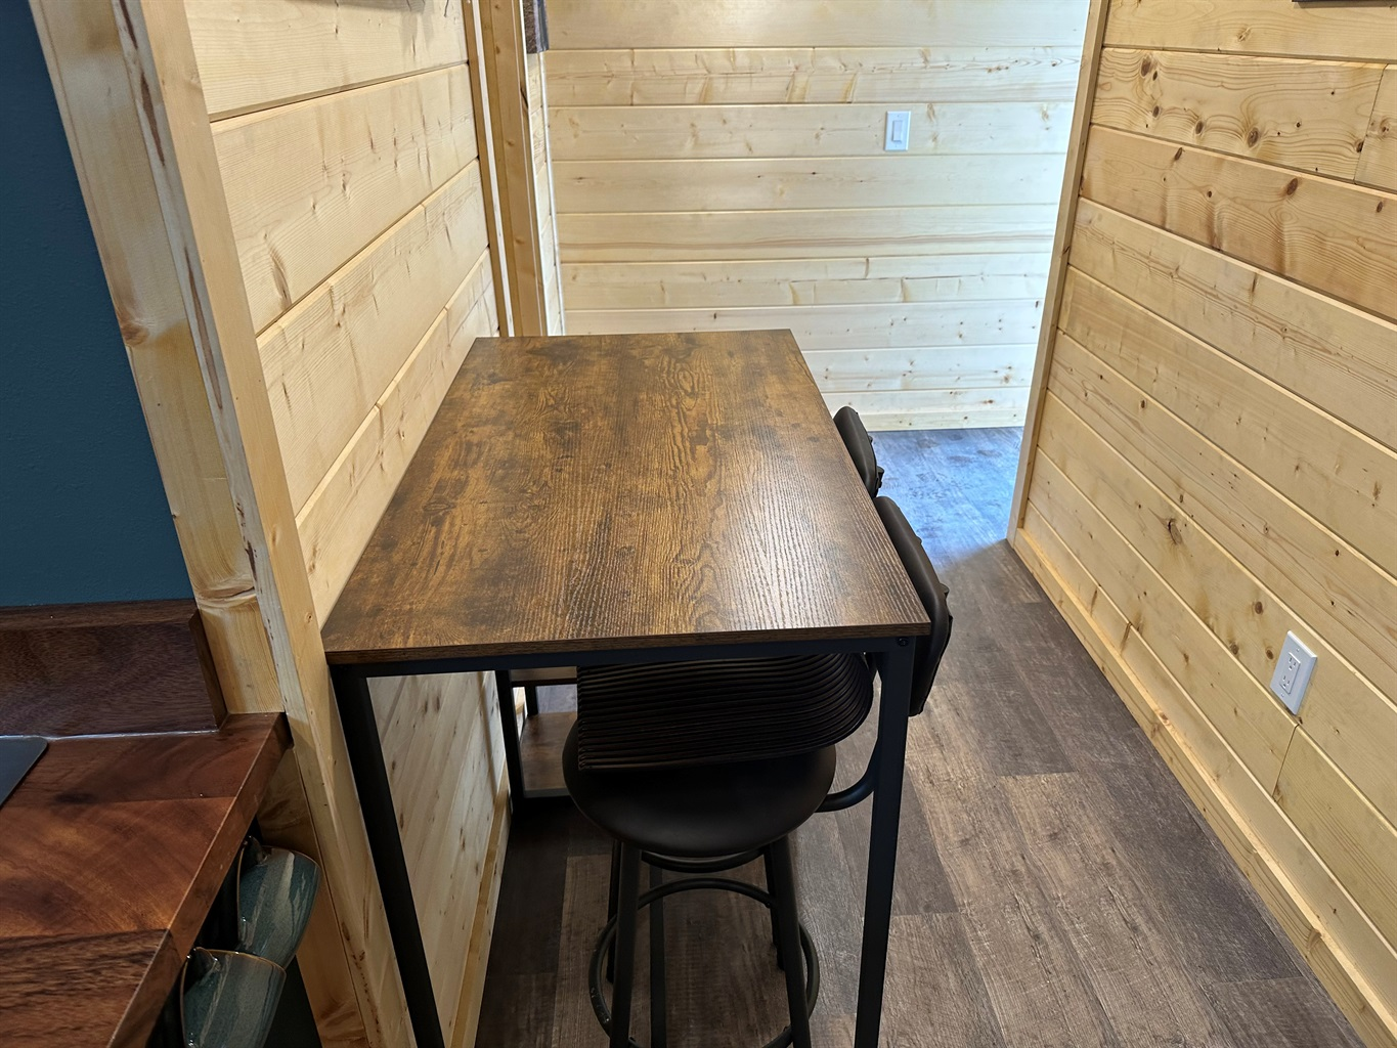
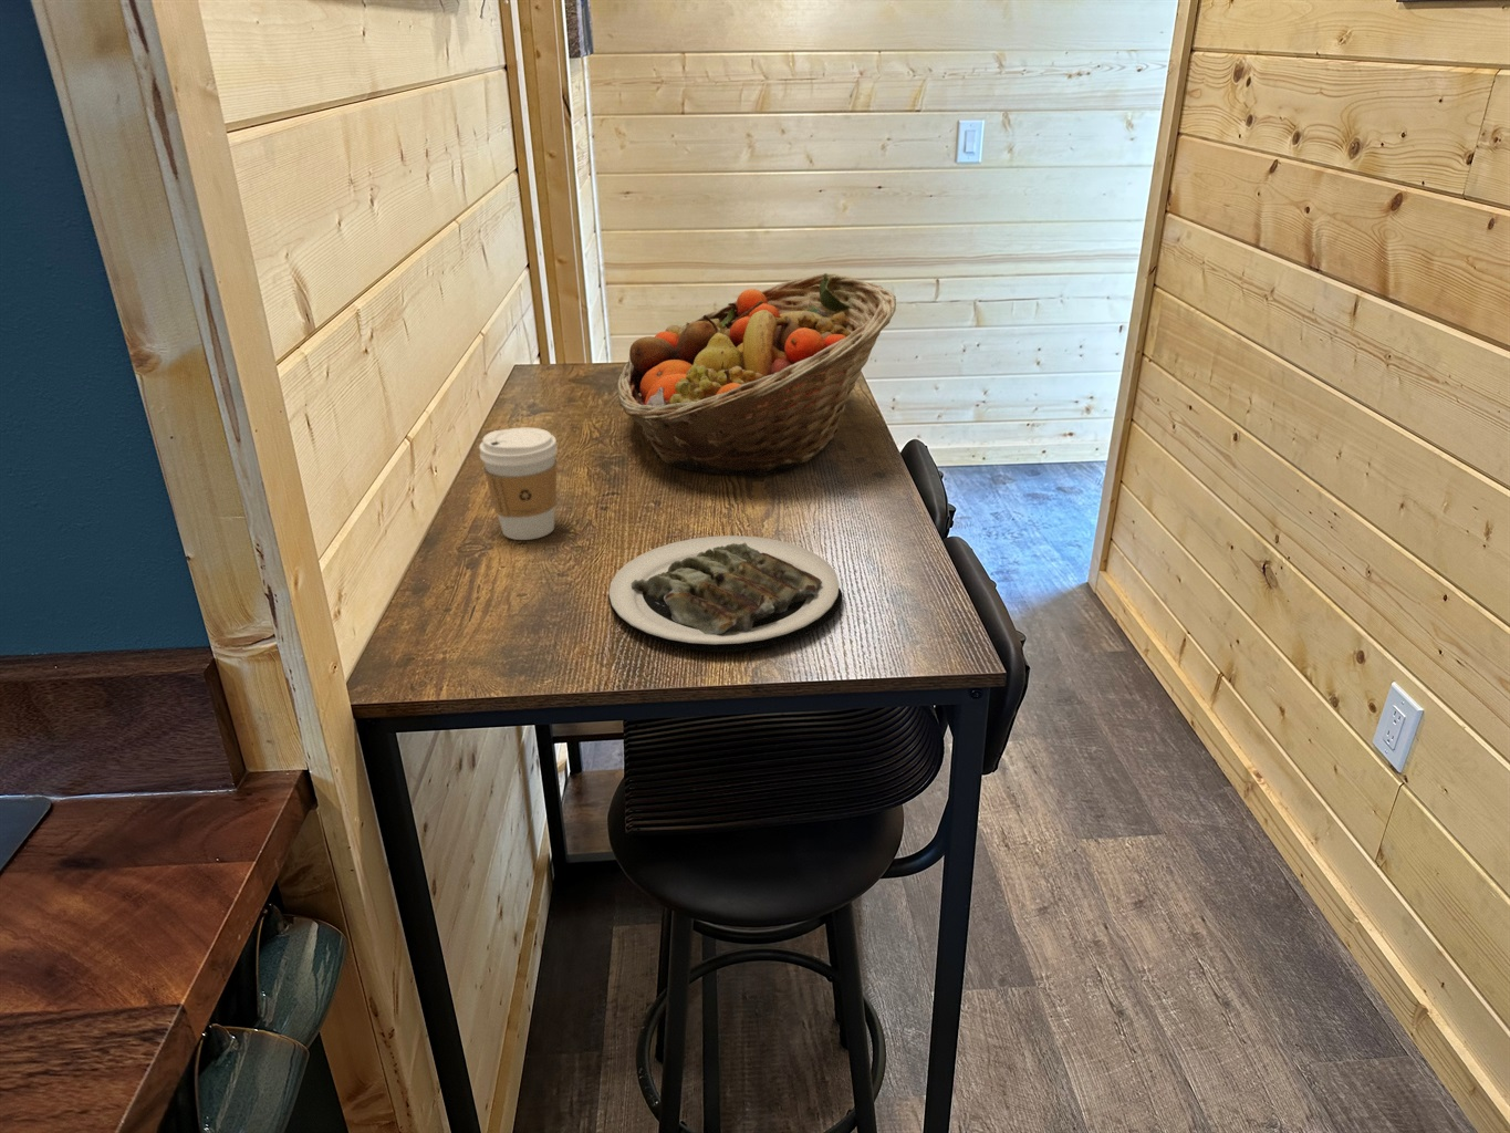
+ coffee cup (522, 482)
+ plate (723, 582)
+ fruit basket (752, 365)
